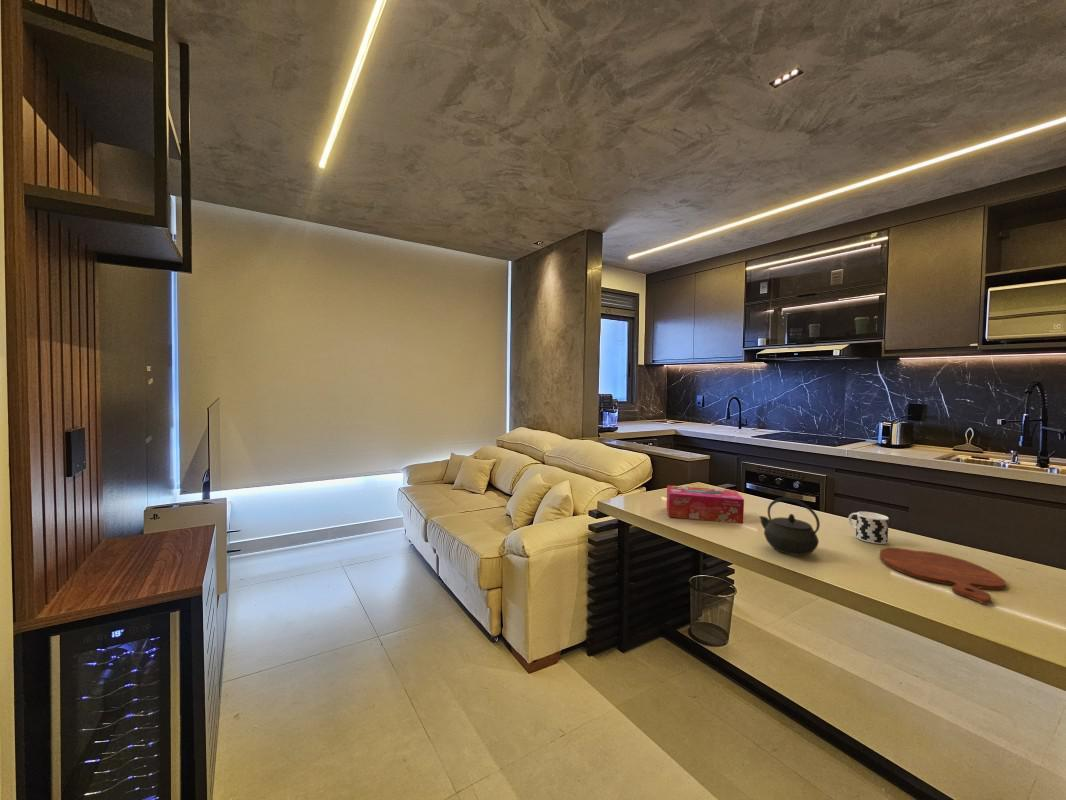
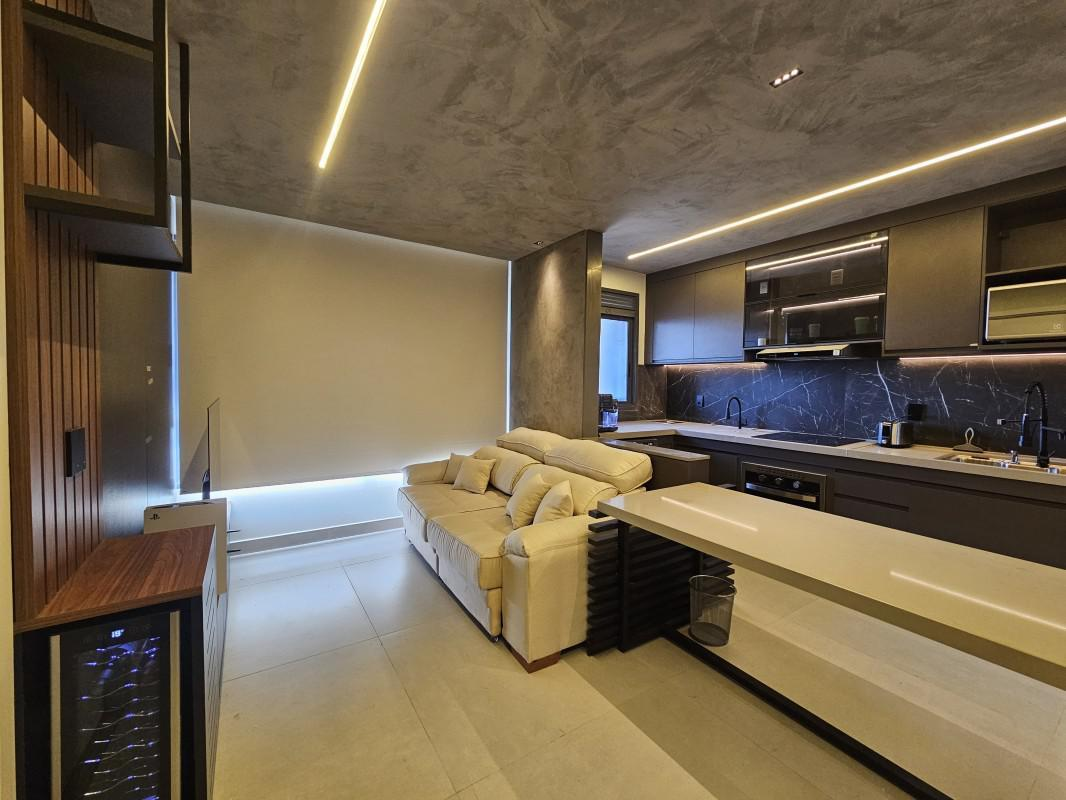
- kettle (787, 523)
- cutting board (945, 573)
- tissue box (702, 503)
- cup (867, 526)
